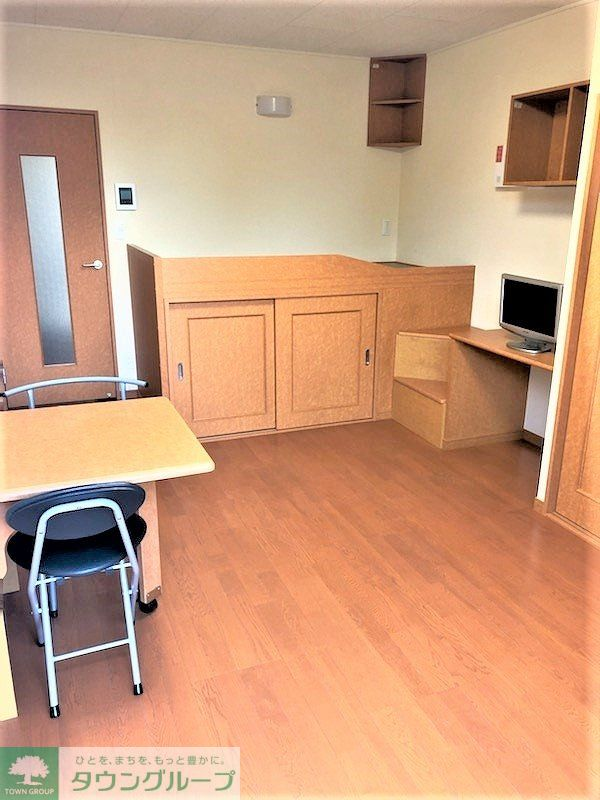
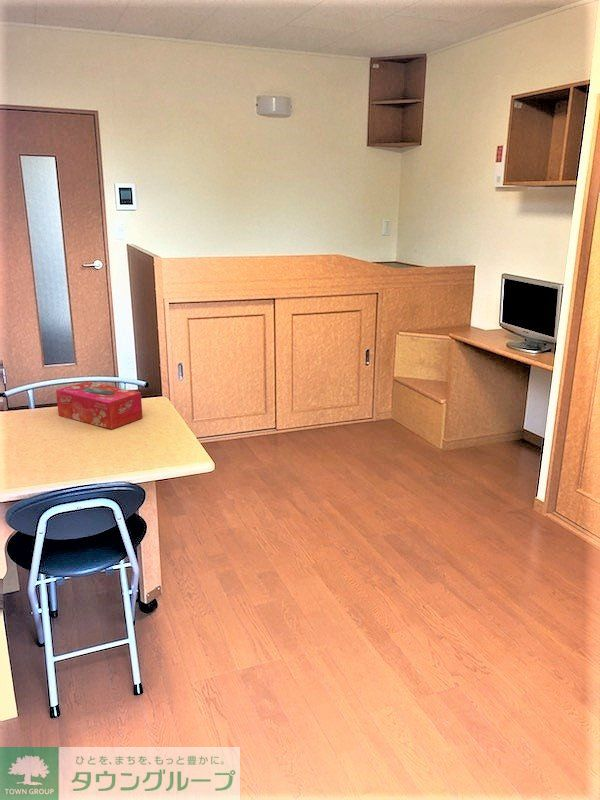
+ tissue box (99, 404)
